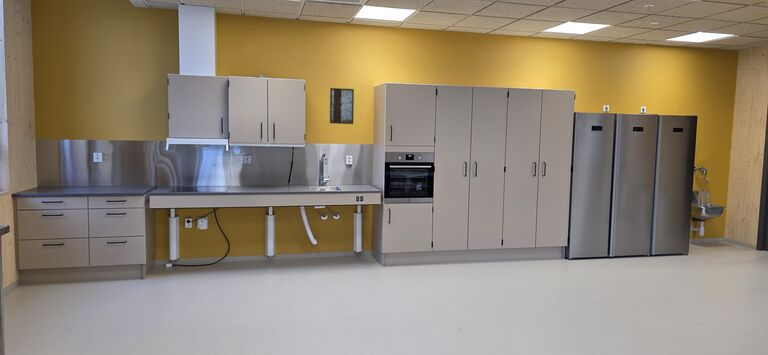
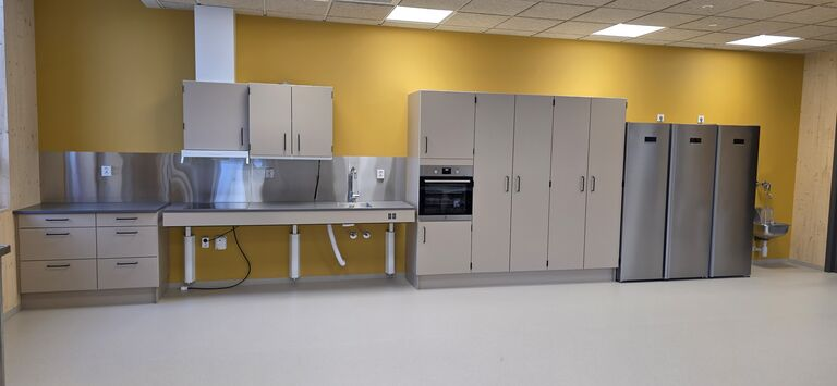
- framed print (341, 106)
